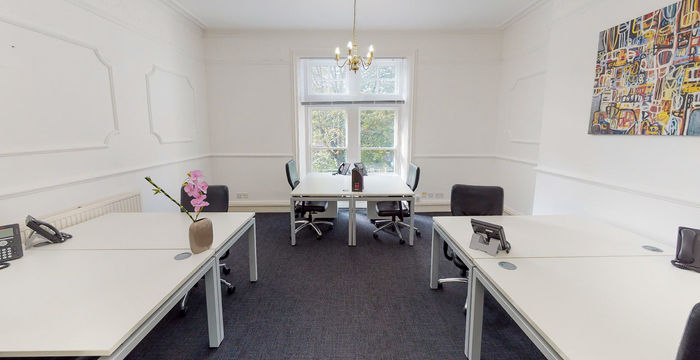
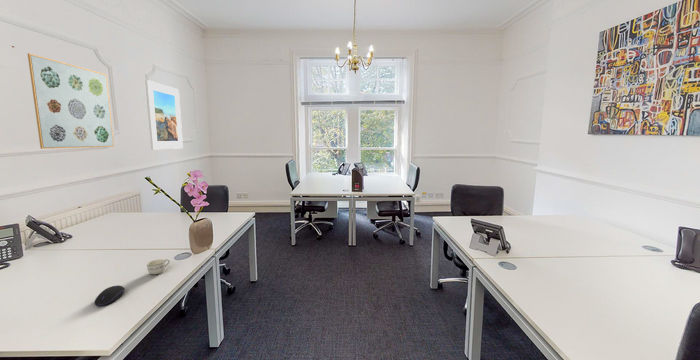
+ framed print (165, 117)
+ computer mouse (109, 294)
+ cup (158, 266)
+ wall art (77, 107)
